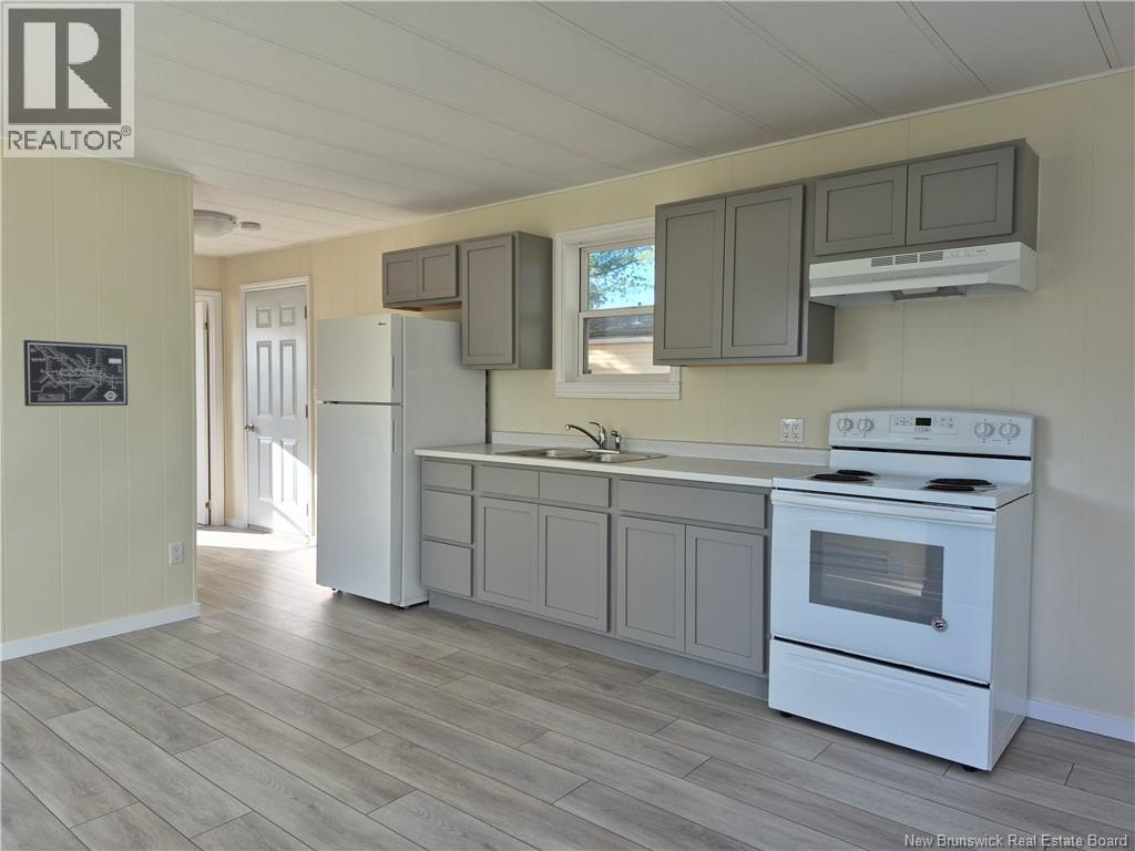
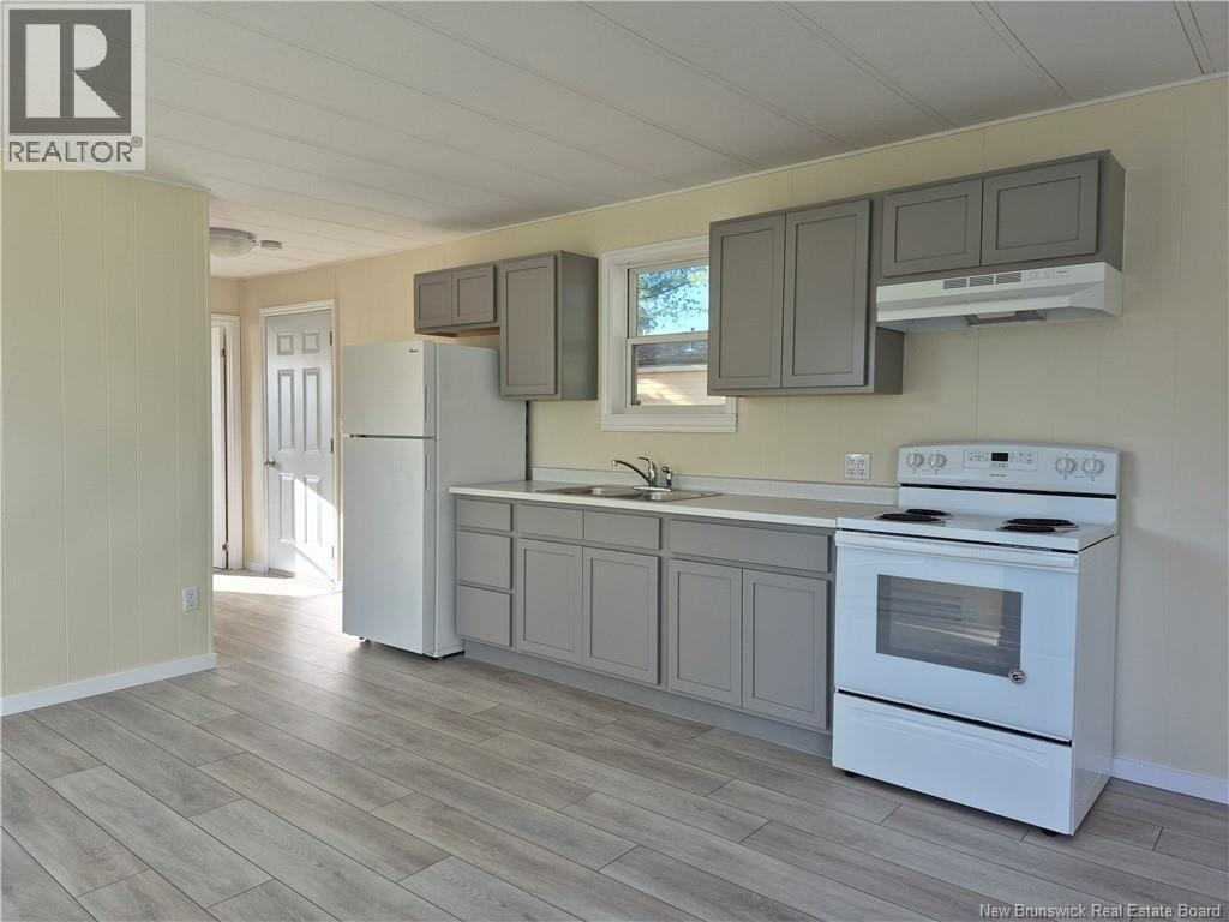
- wall art (78, 373)
